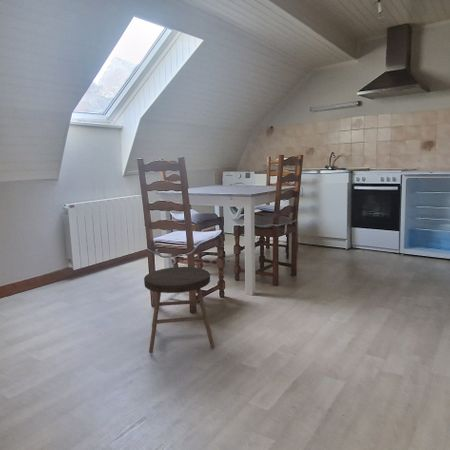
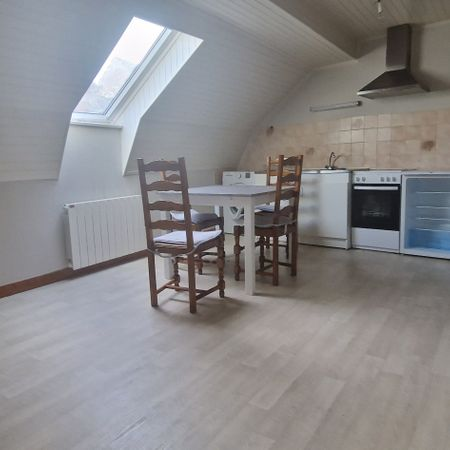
- stool (178, 304)
